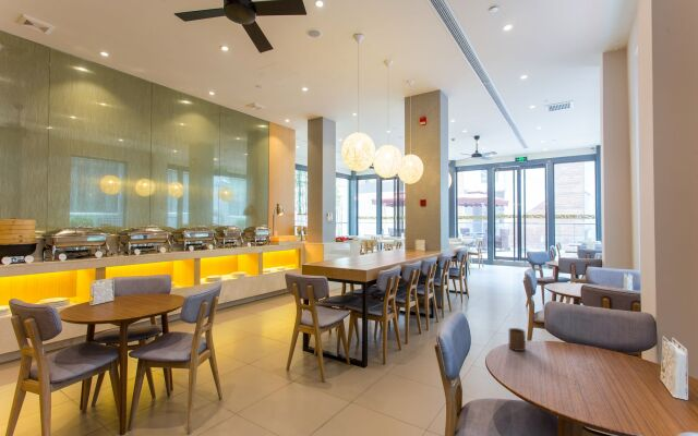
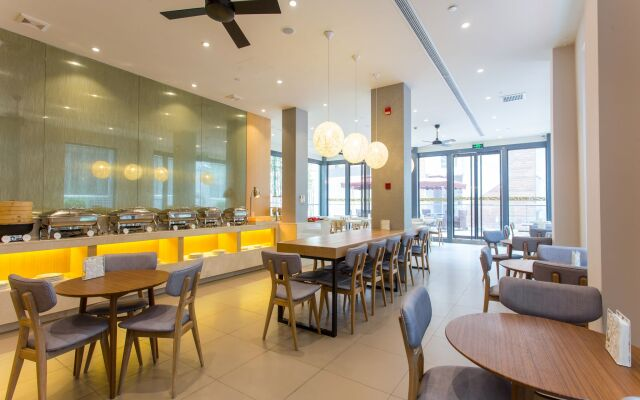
- cup (517, 339)
